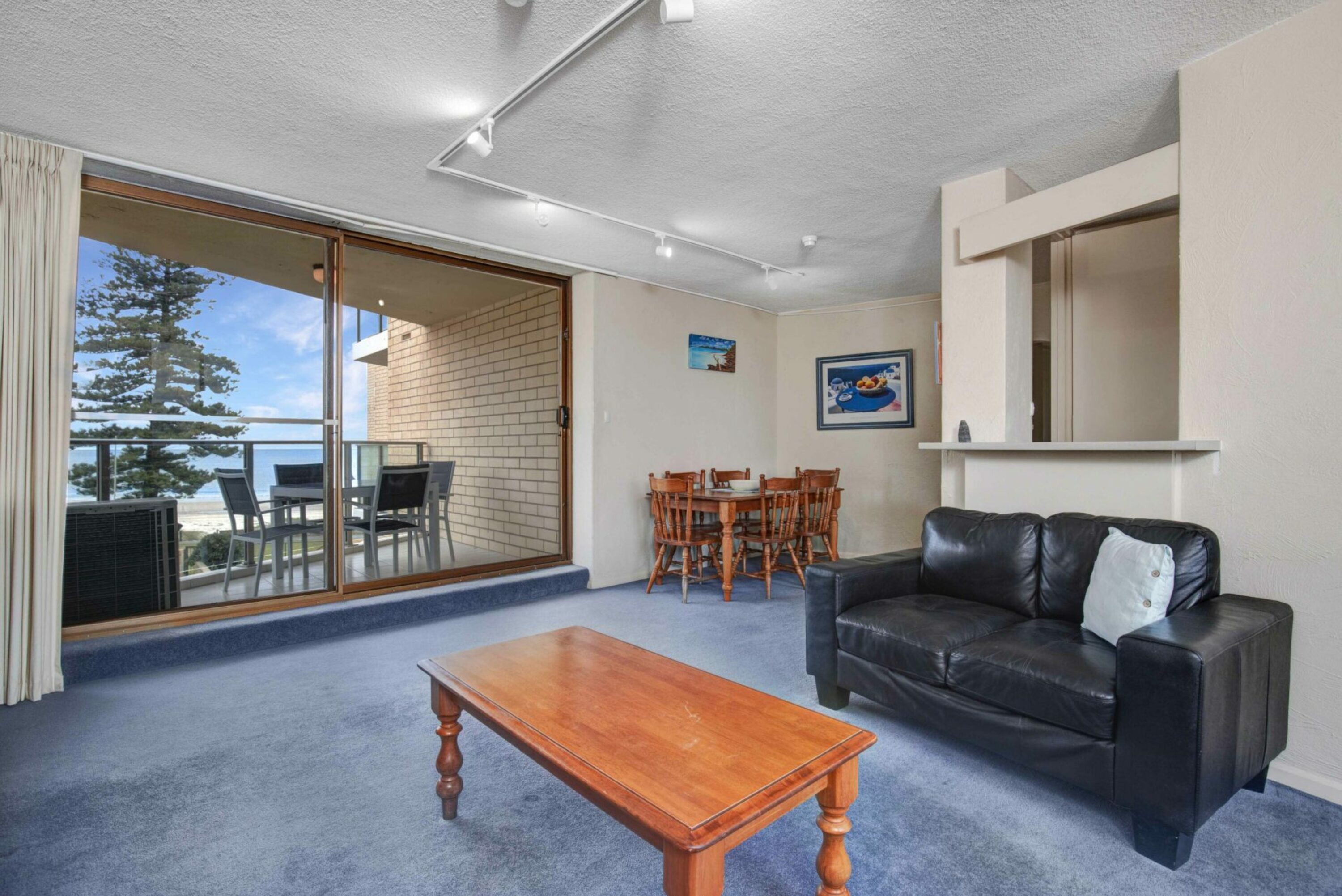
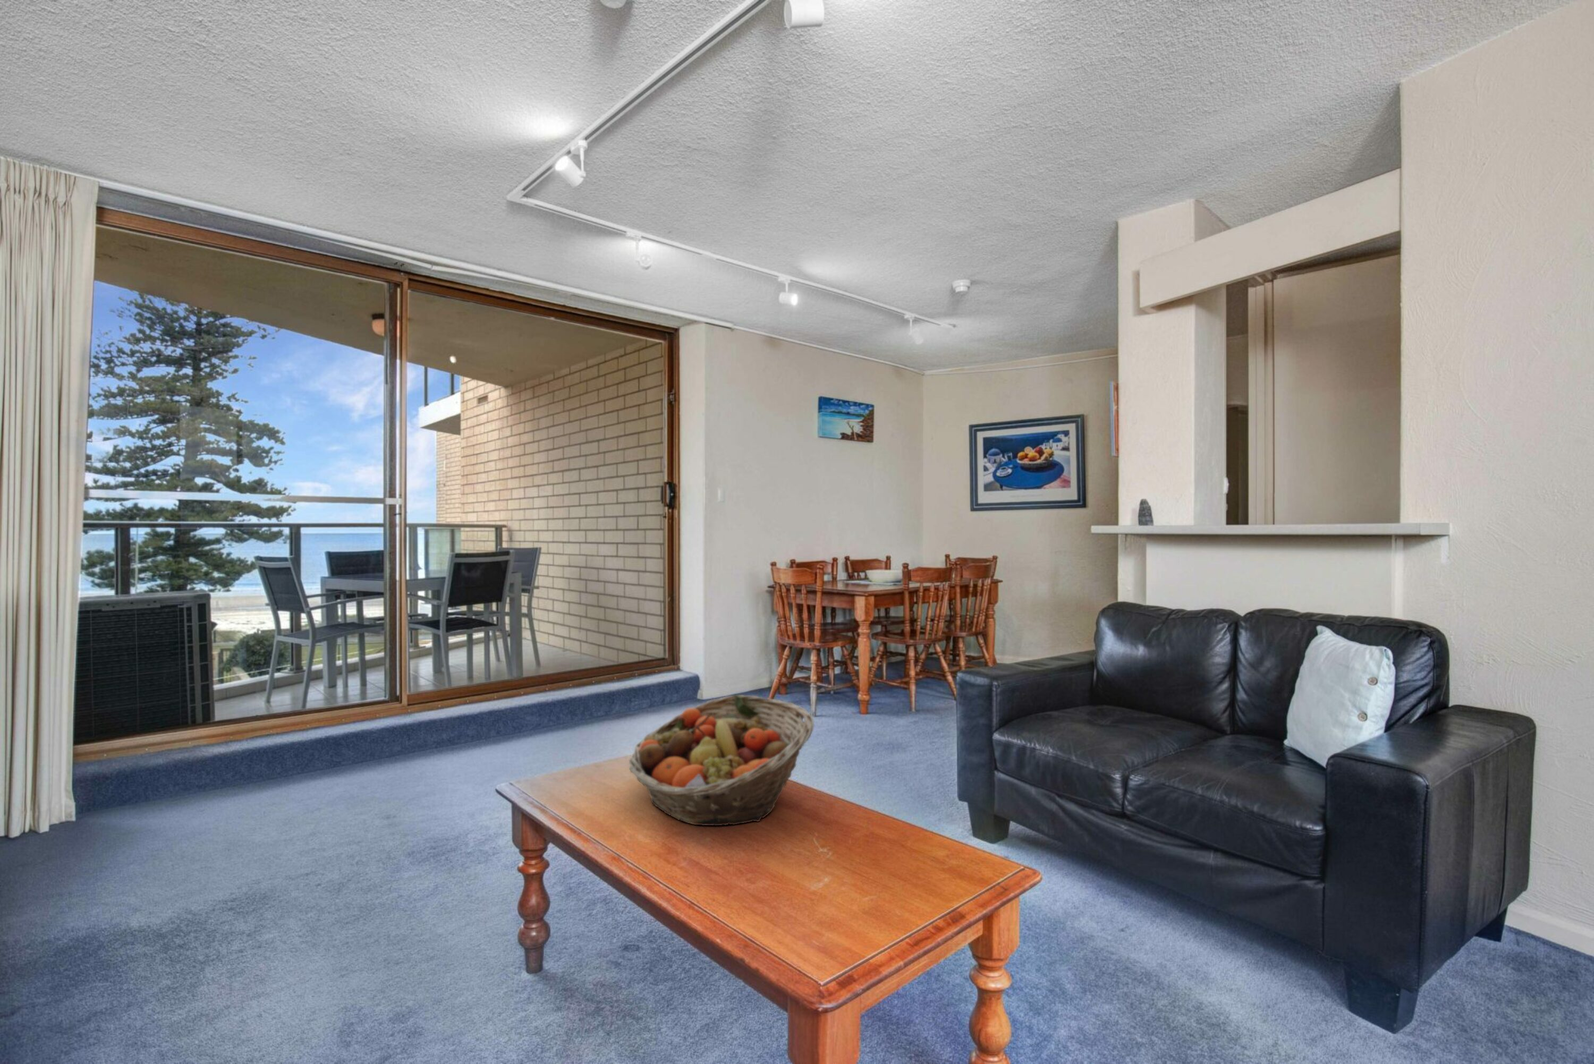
+ fruit basket (721, 754)
